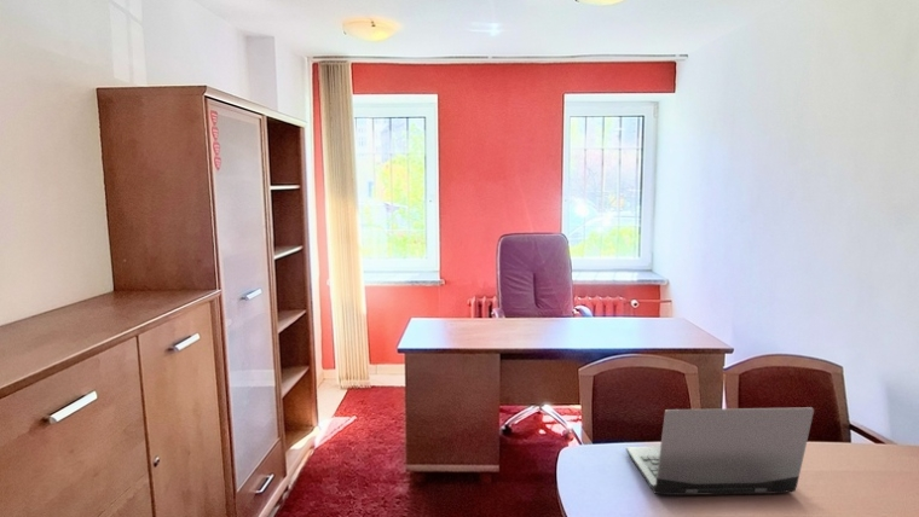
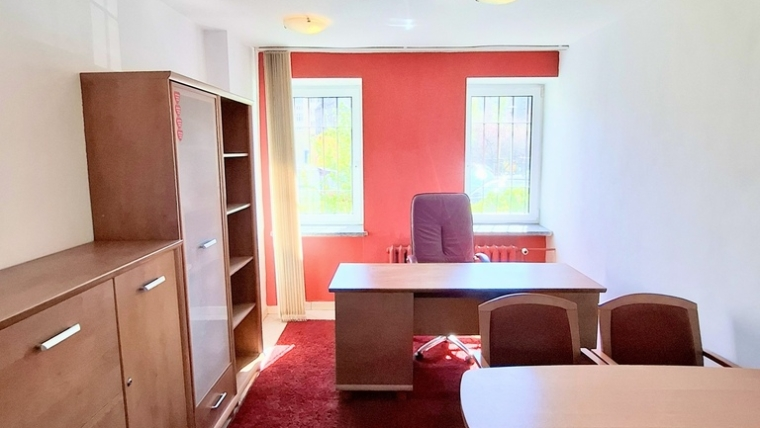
- laptop computer (710, 432)
